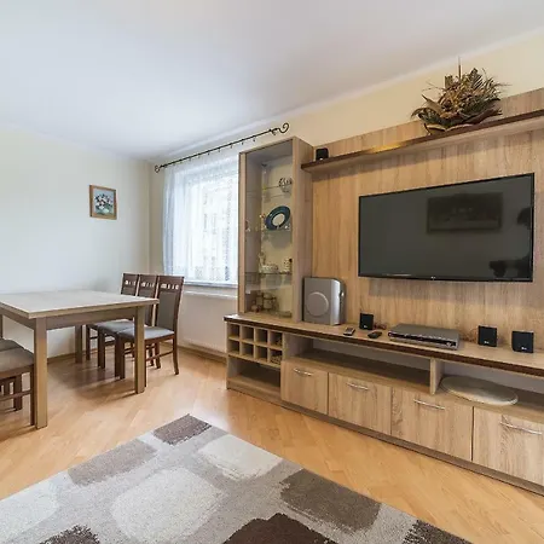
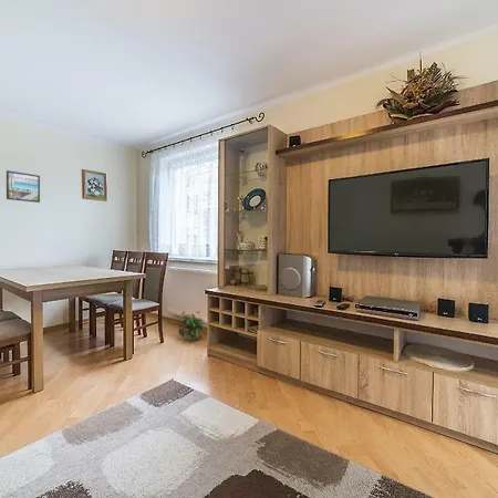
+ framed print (23, 187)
+ potted plant (193, 325)
